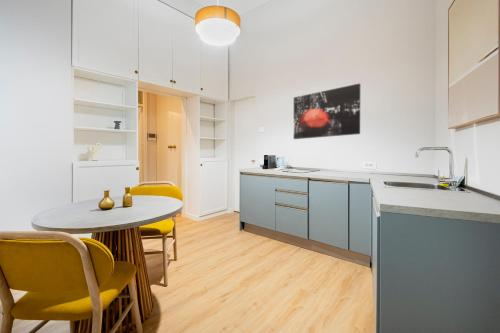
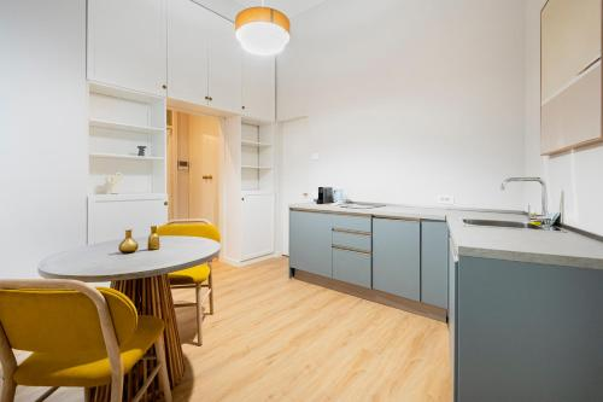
- wall art (323, 114)
